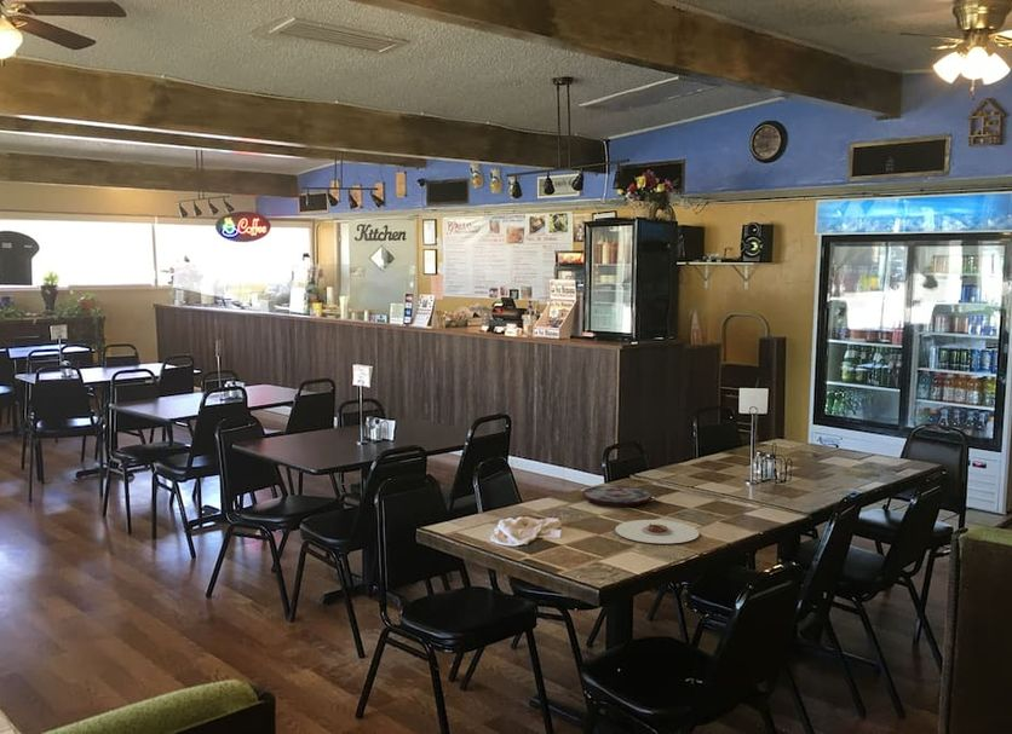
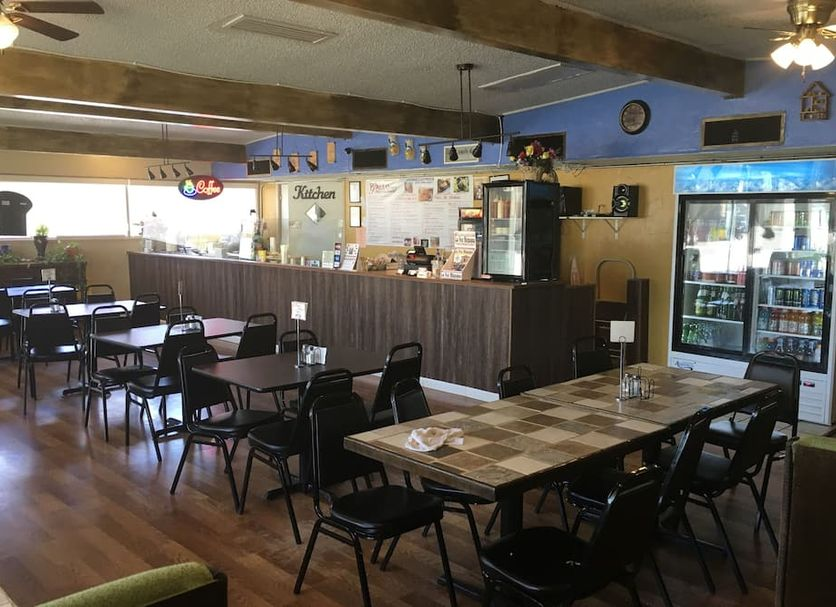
- plate (616, 495)
- plate (656, 528)
